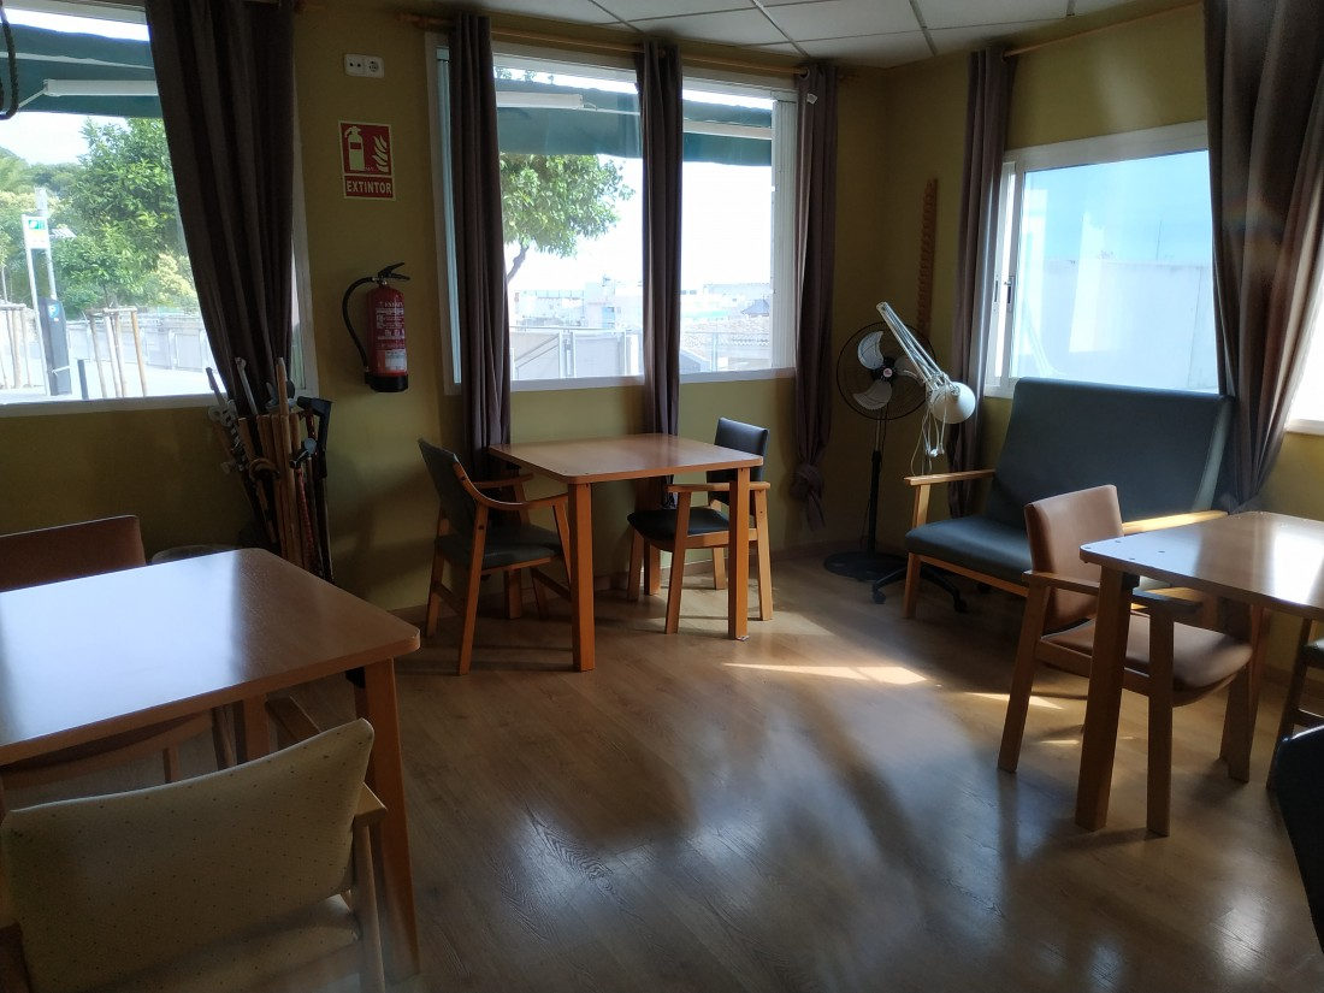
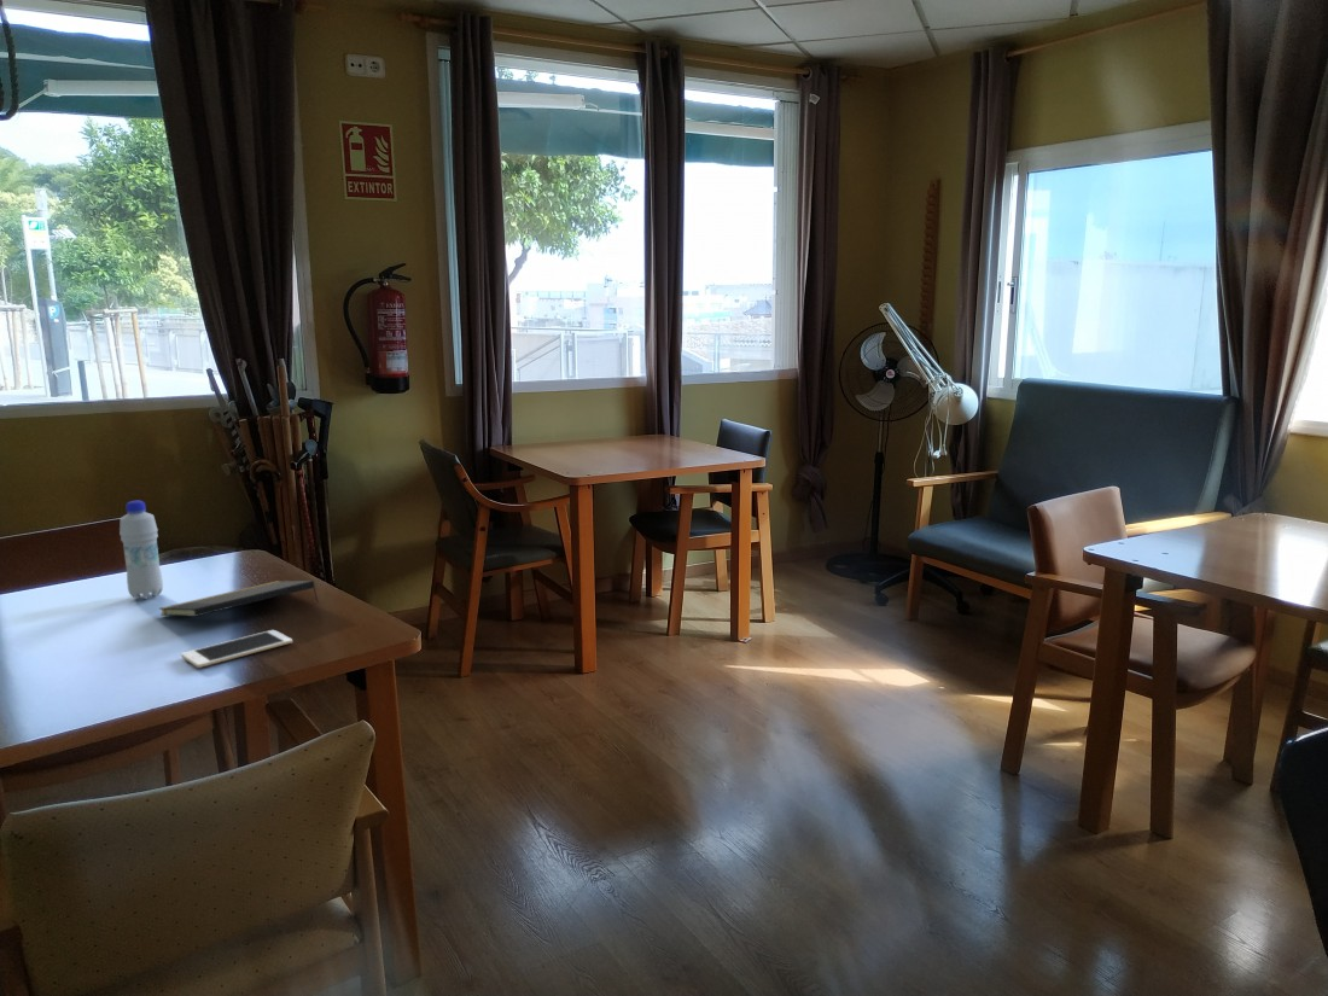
+ bottle (140, 548)
+ notepad (238, 598)
+ cell phone (238, 647)
